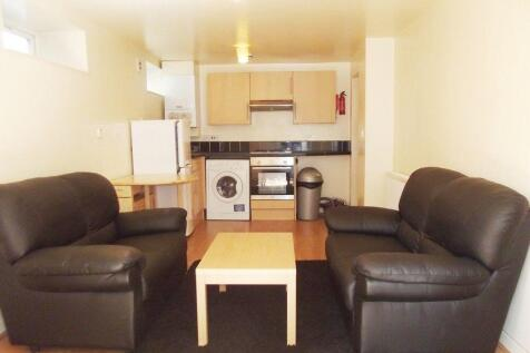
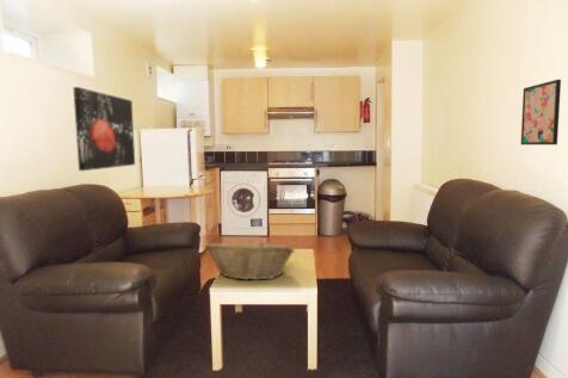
+ wall art (538, 114)
+ wall art (107, 131)
+ fruit basket (249, 255)
